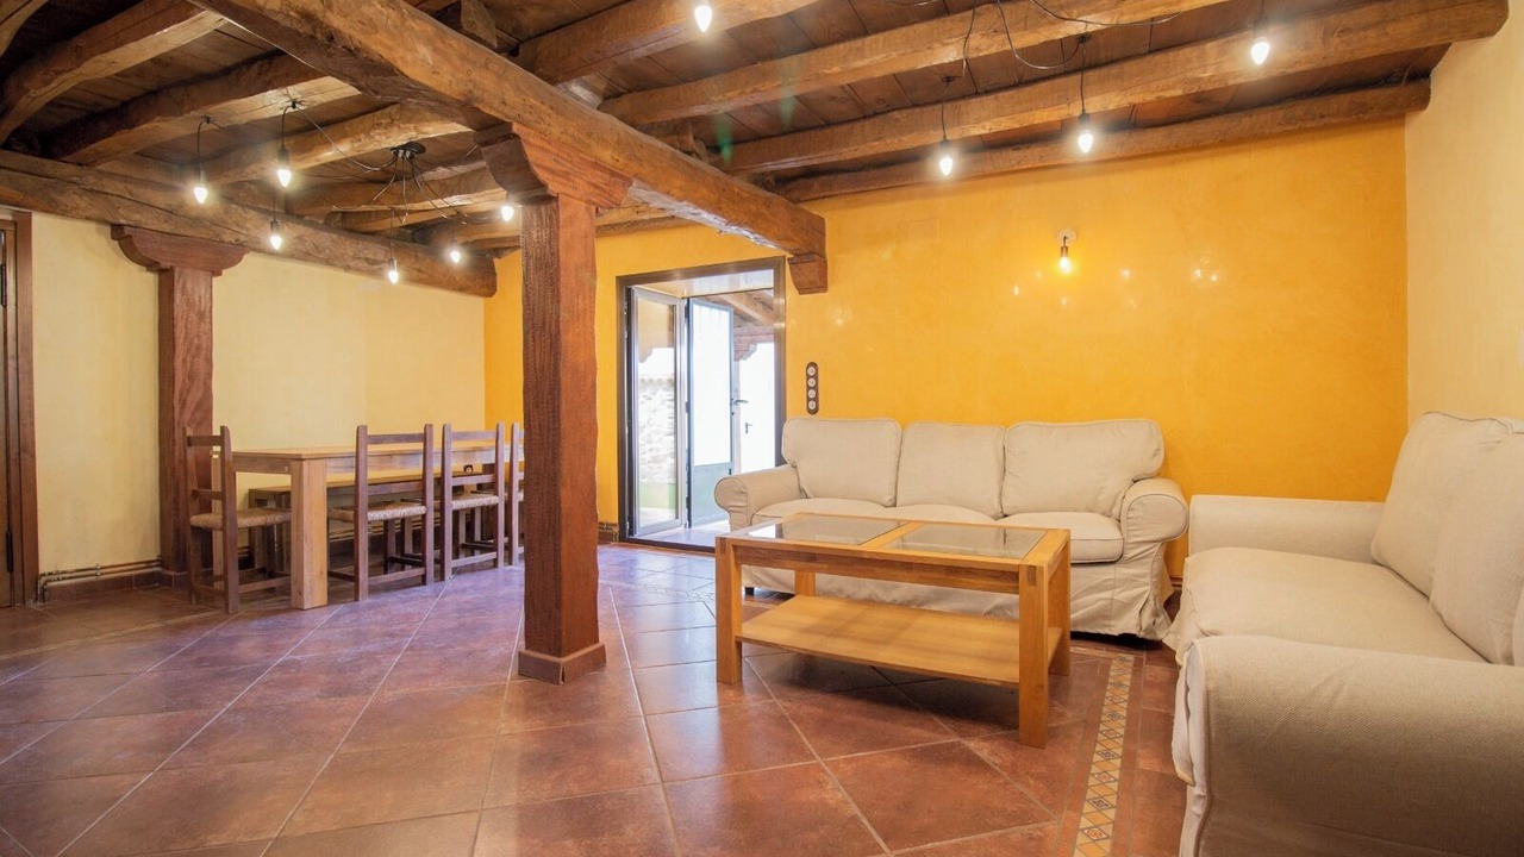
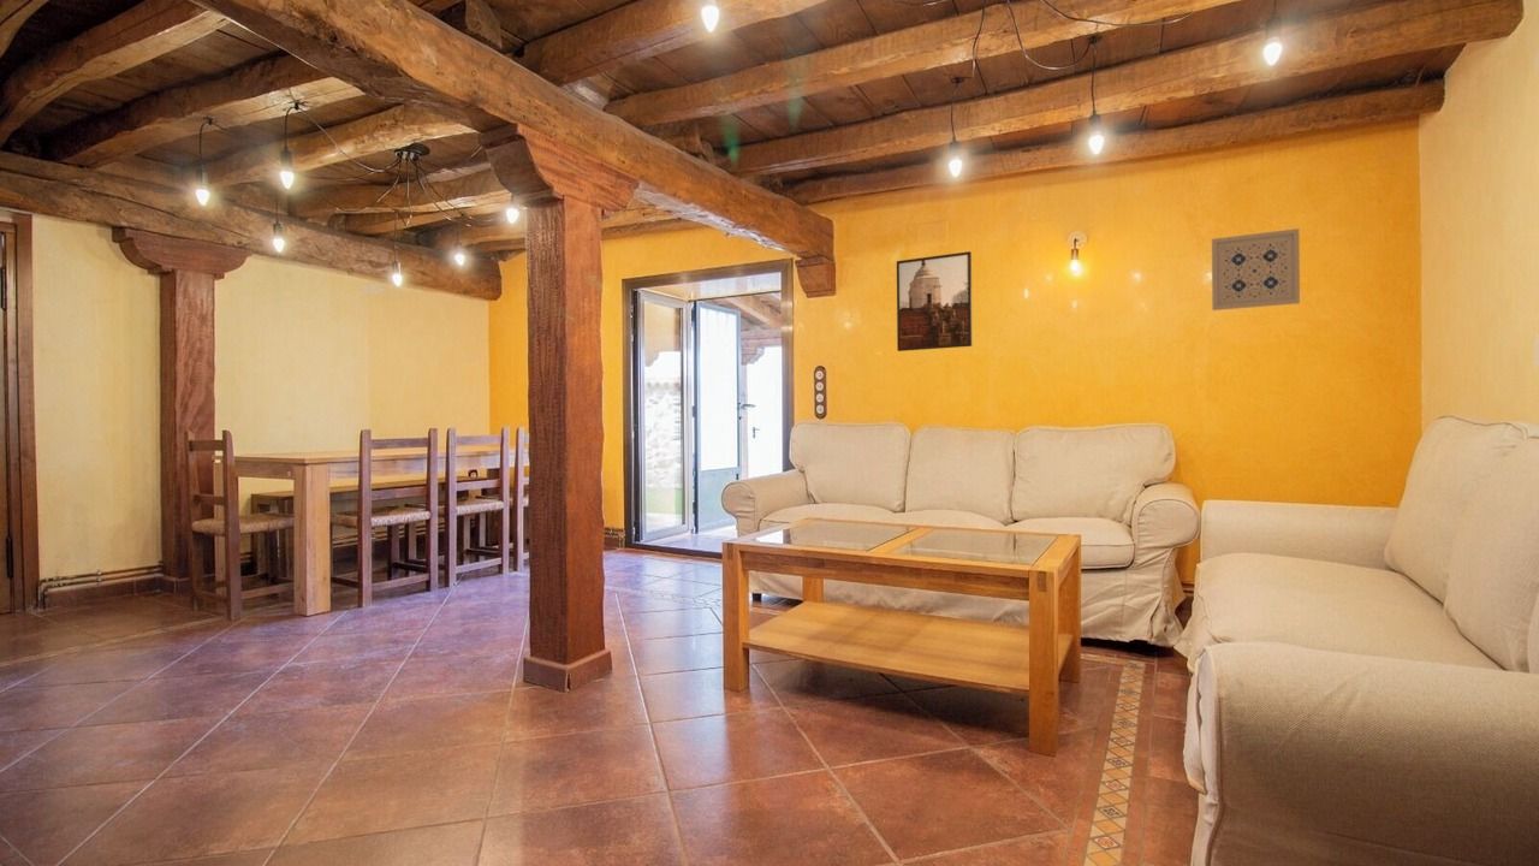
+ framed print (933, 302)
+ wall art (1254, 271)
